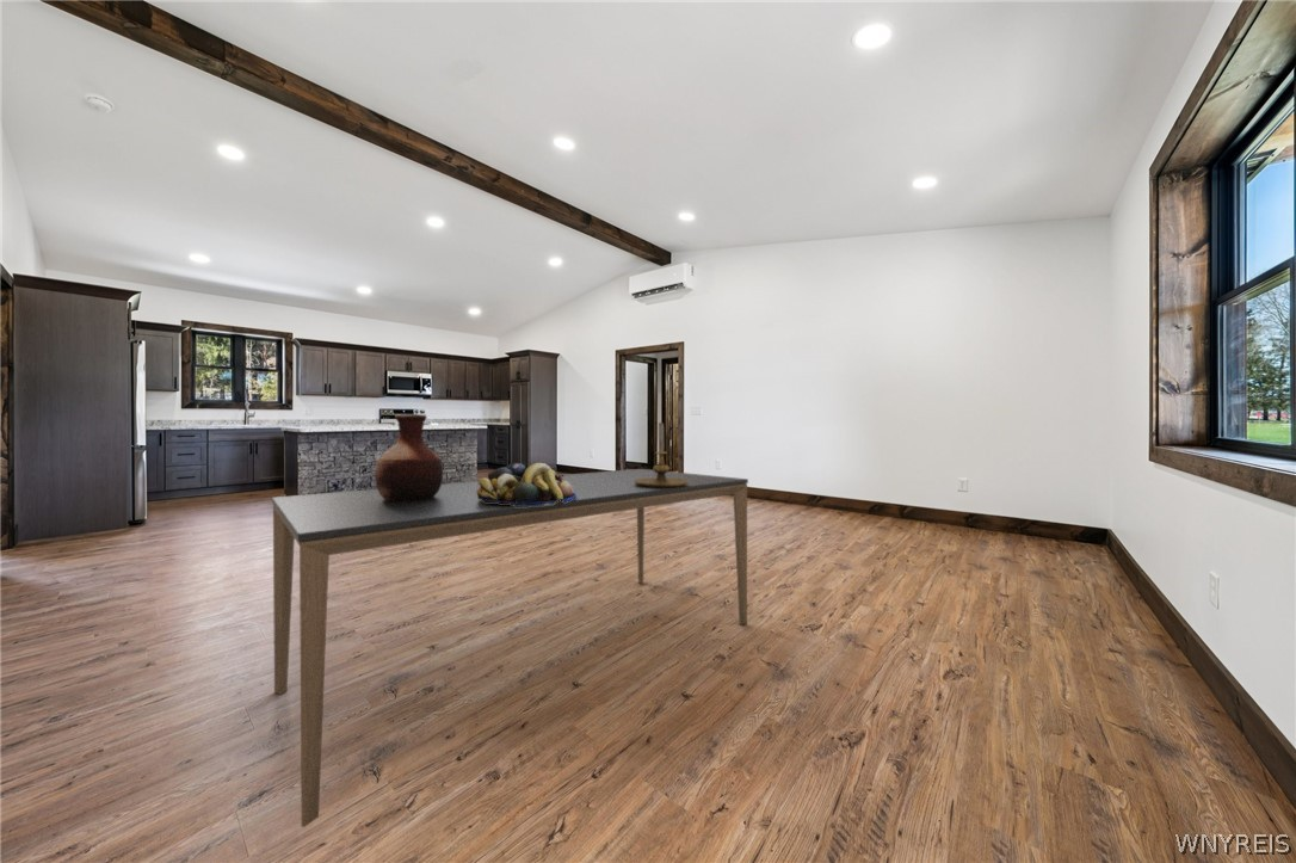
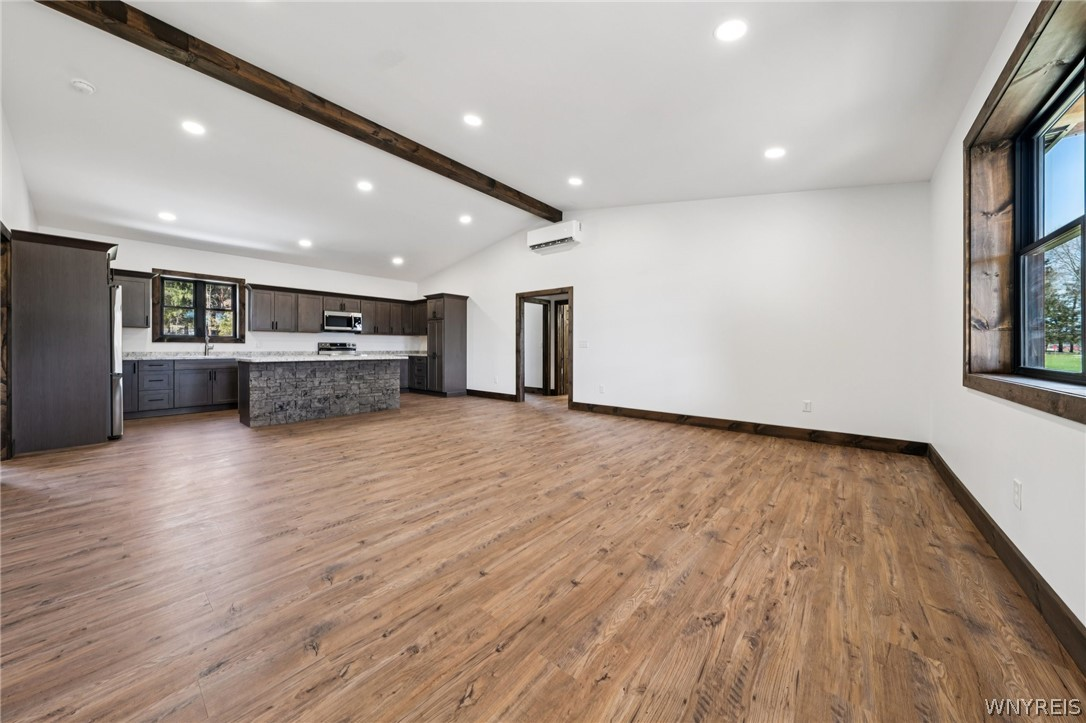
- candle holder (661, 452)
- dining table (538, 523)
- fruit bowl (529, 480)
- vase (409, 456)
